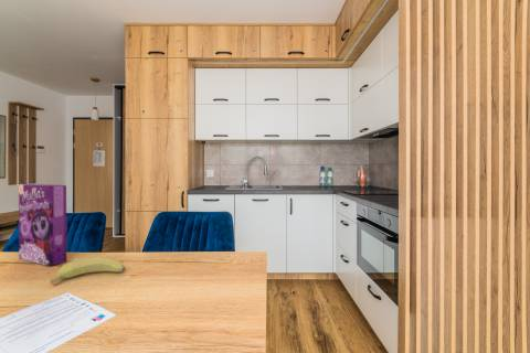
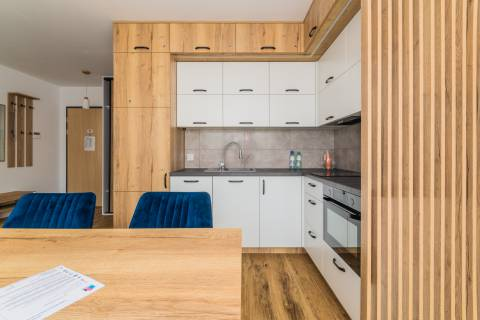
- banana (86, 269)
- cereal box (42, 222)
